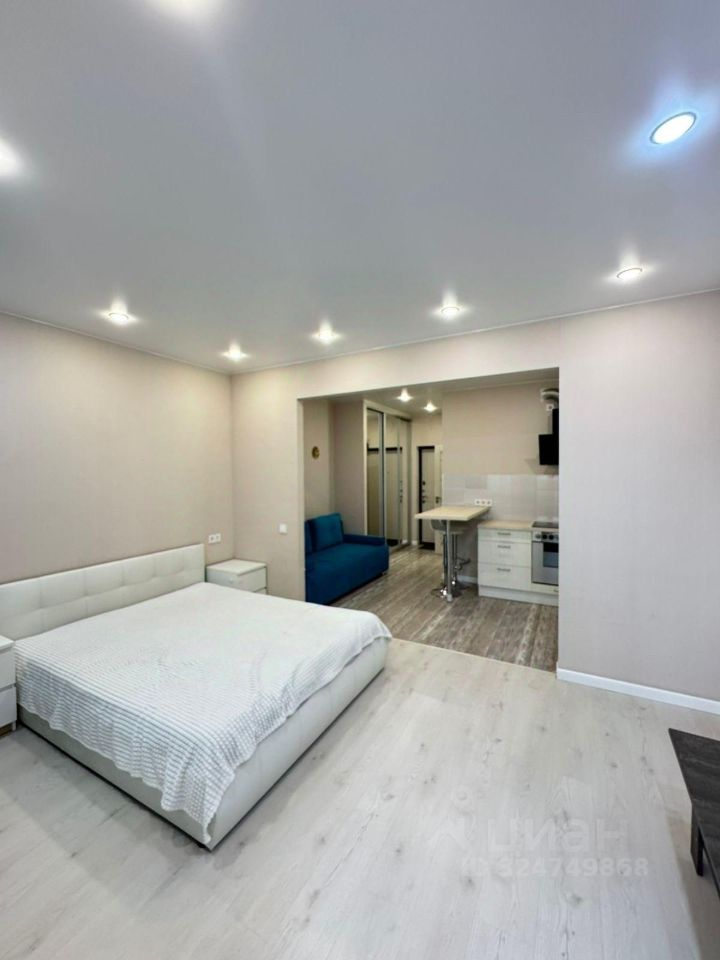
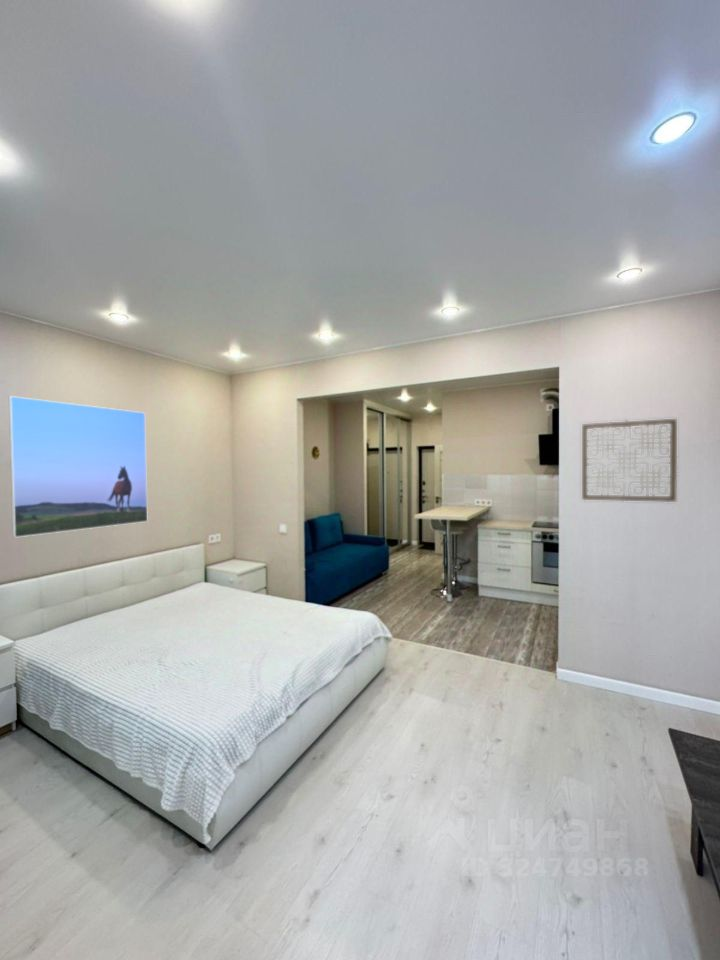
+ wall art (627, 458)
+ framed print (87, 467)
